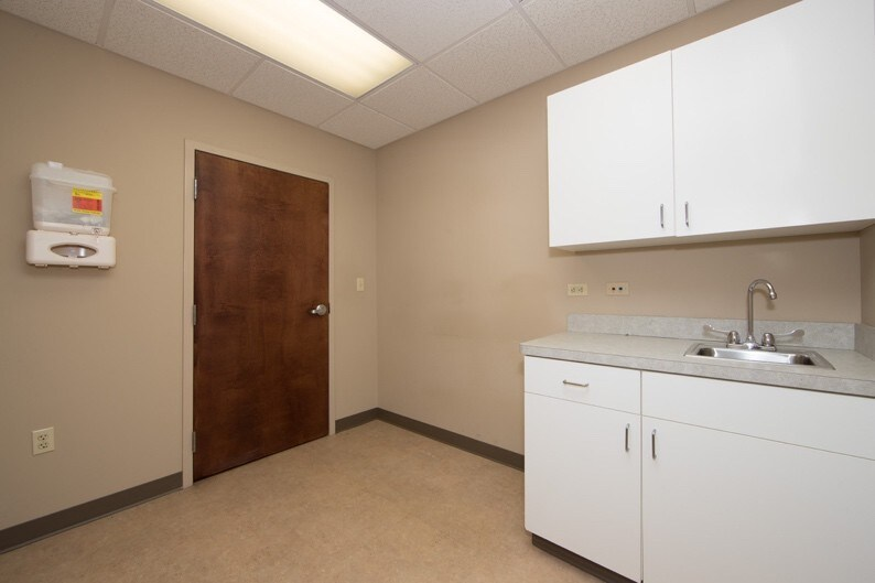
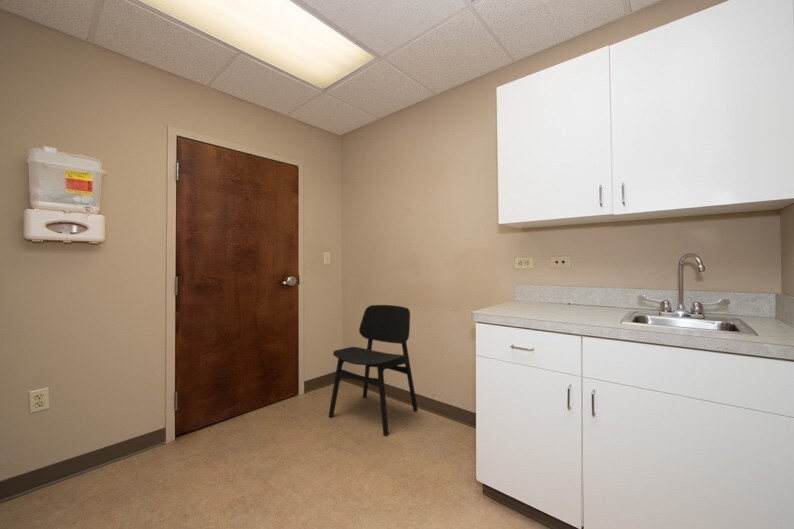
+ chair (373, 360)
